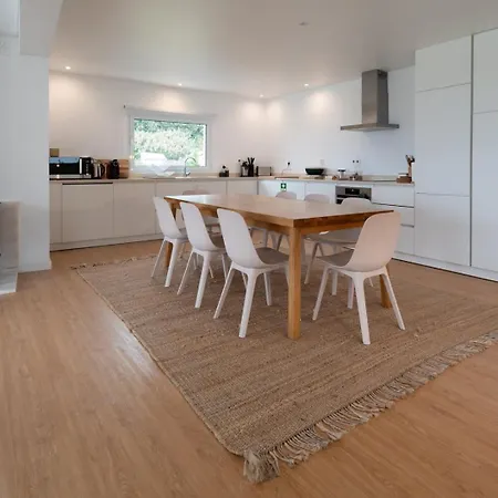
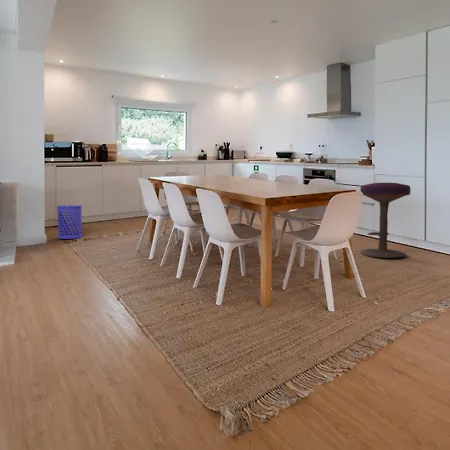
+ waste bin (70, 221)
+ stool (383, 218)
